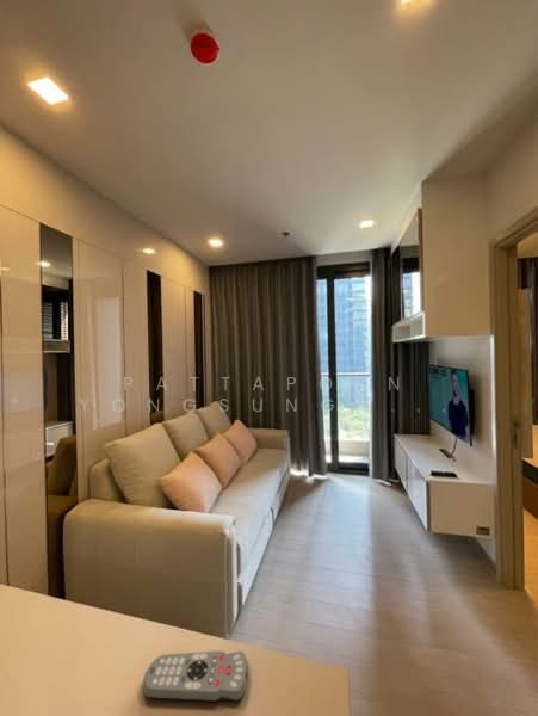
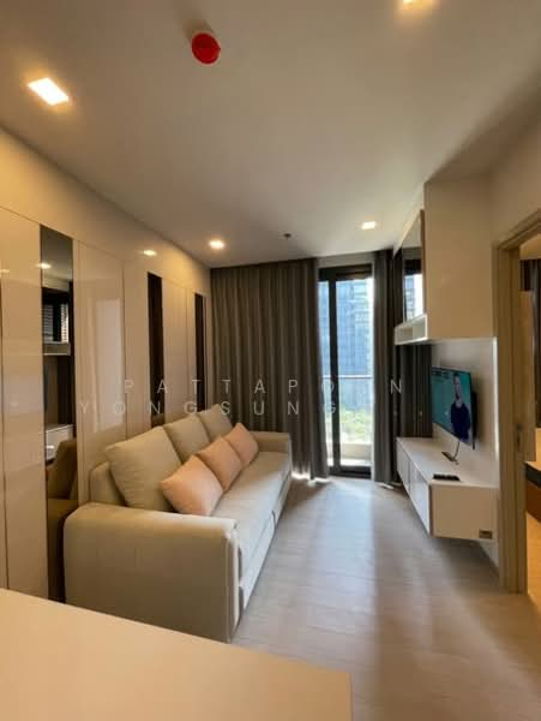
- remote control (196, 675)
